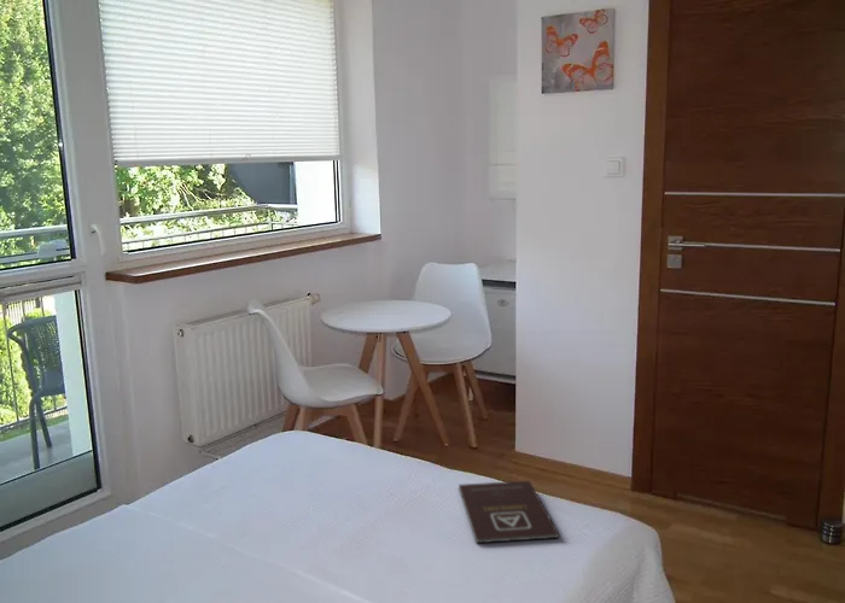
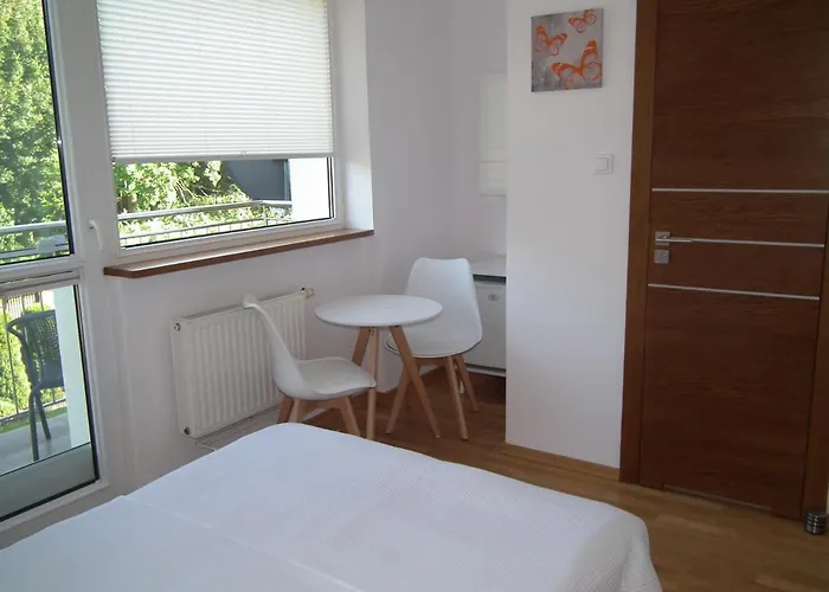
- book (505, 509)
